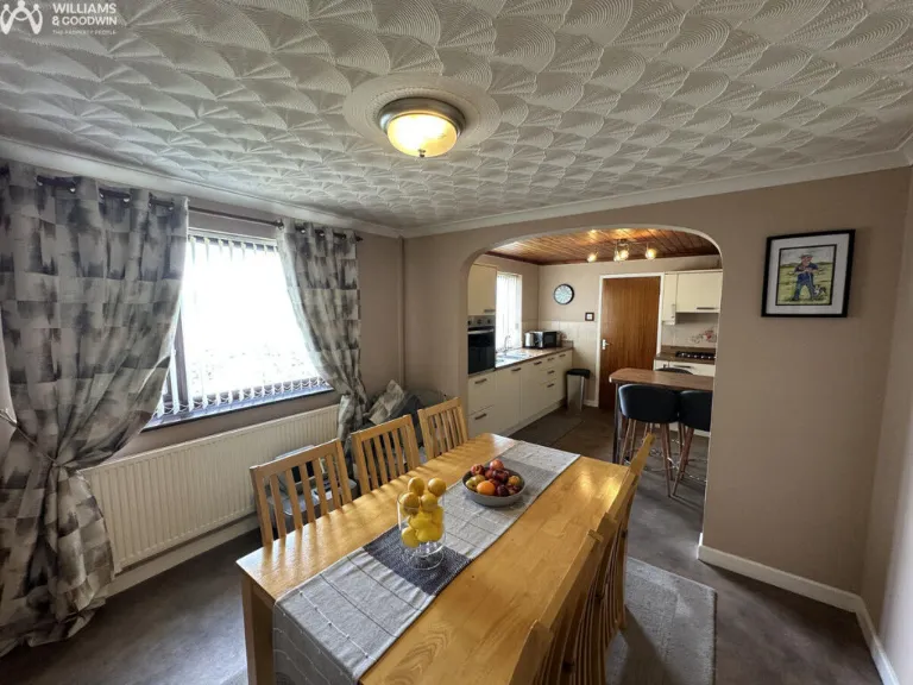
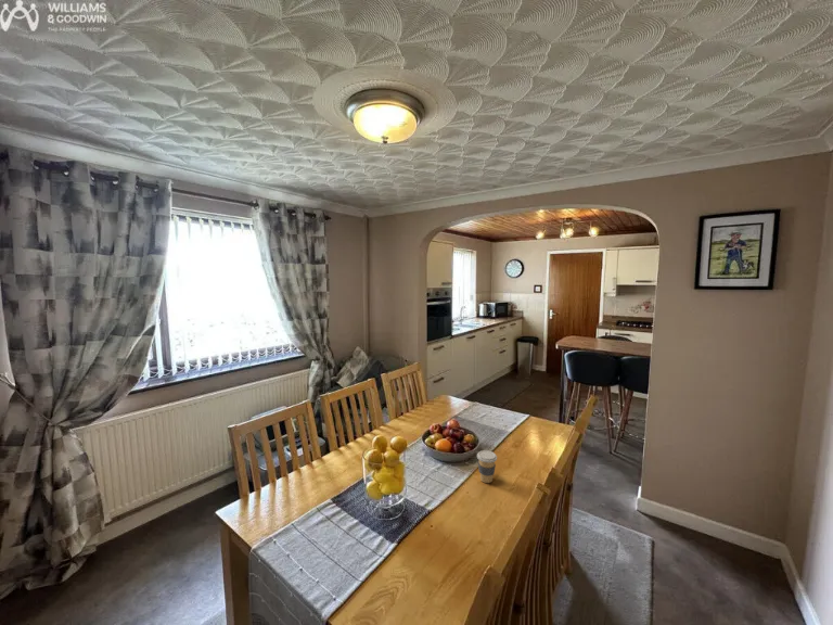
+ coffee cup (486, 467)
